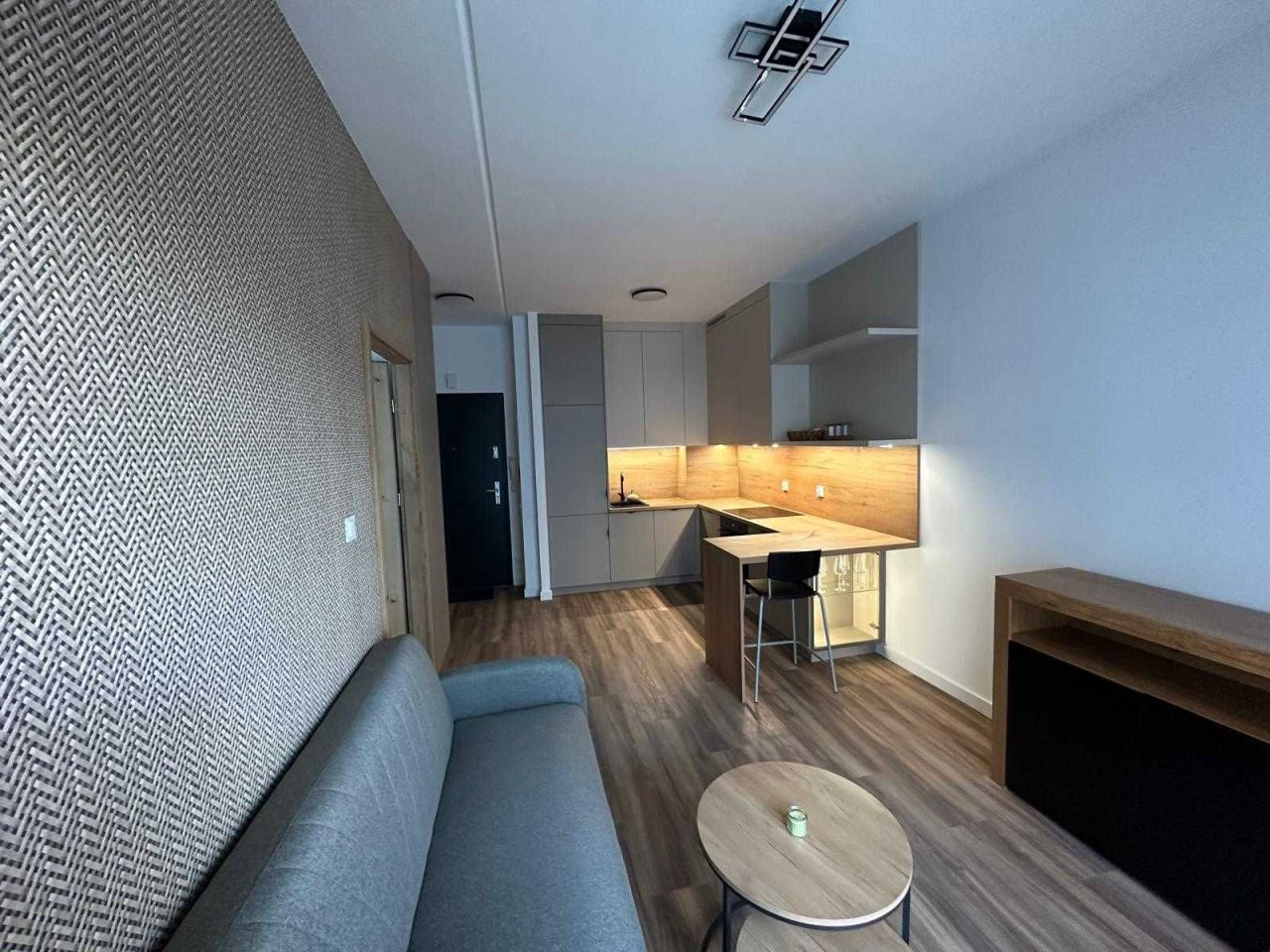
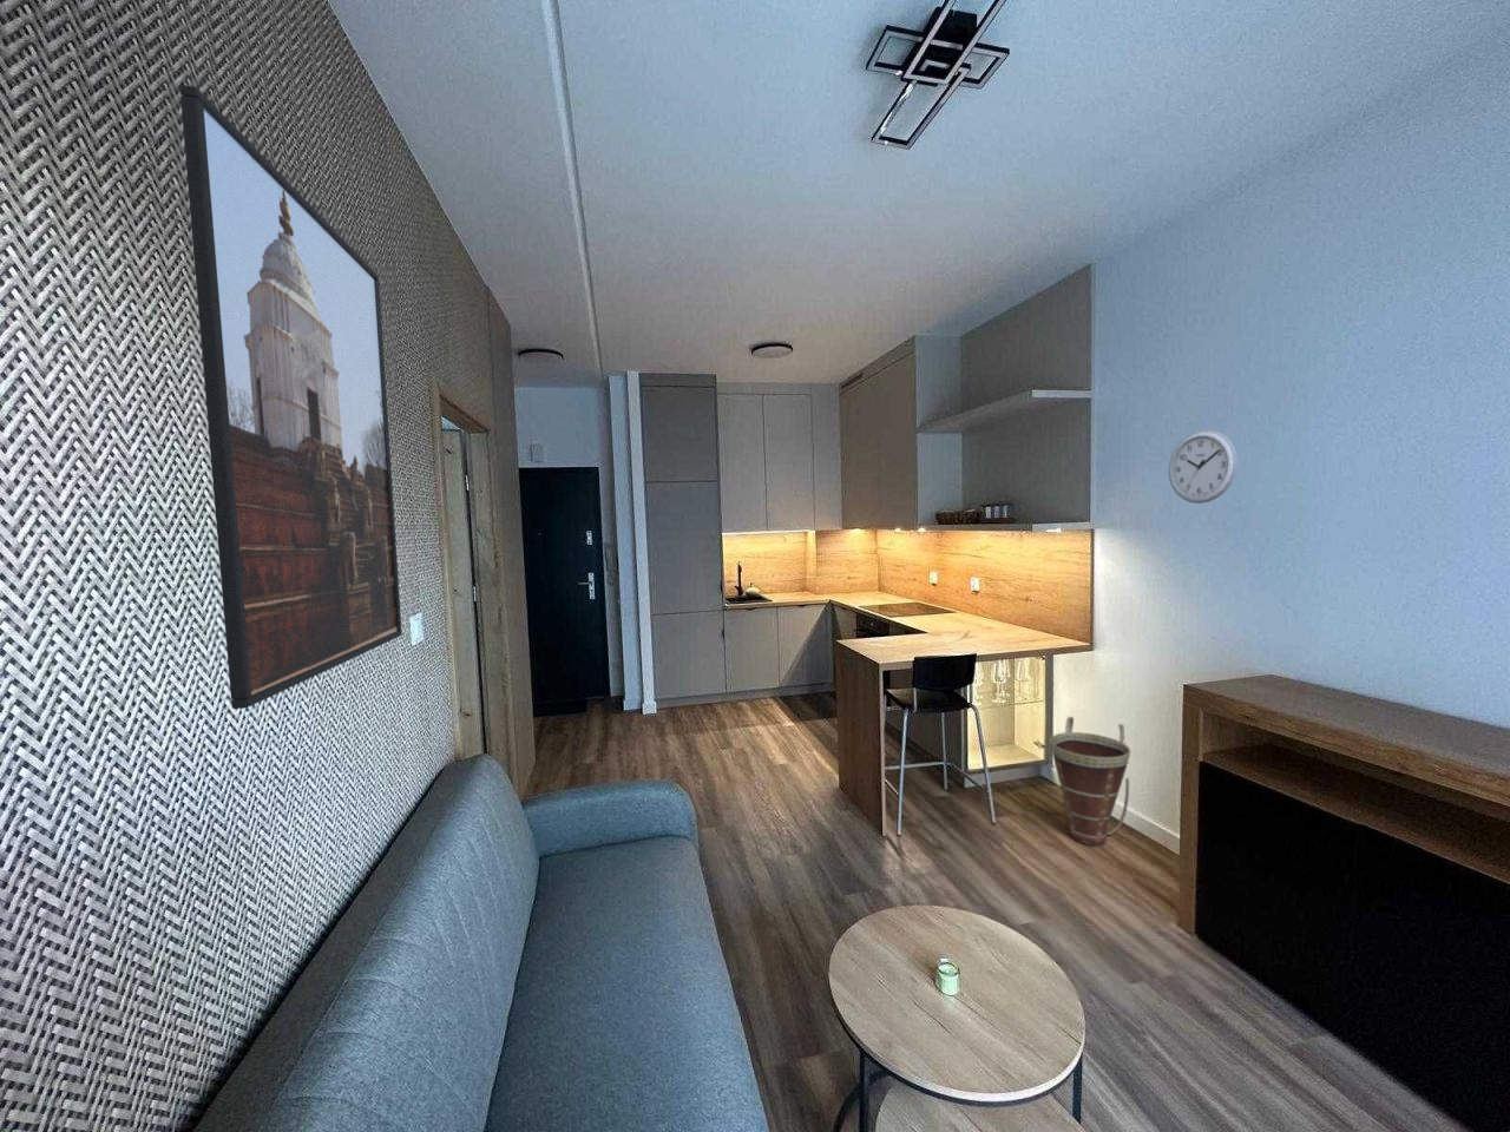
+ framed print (322, 440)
+ basket (1090, 778)
+ wall clock (1198, 467)
